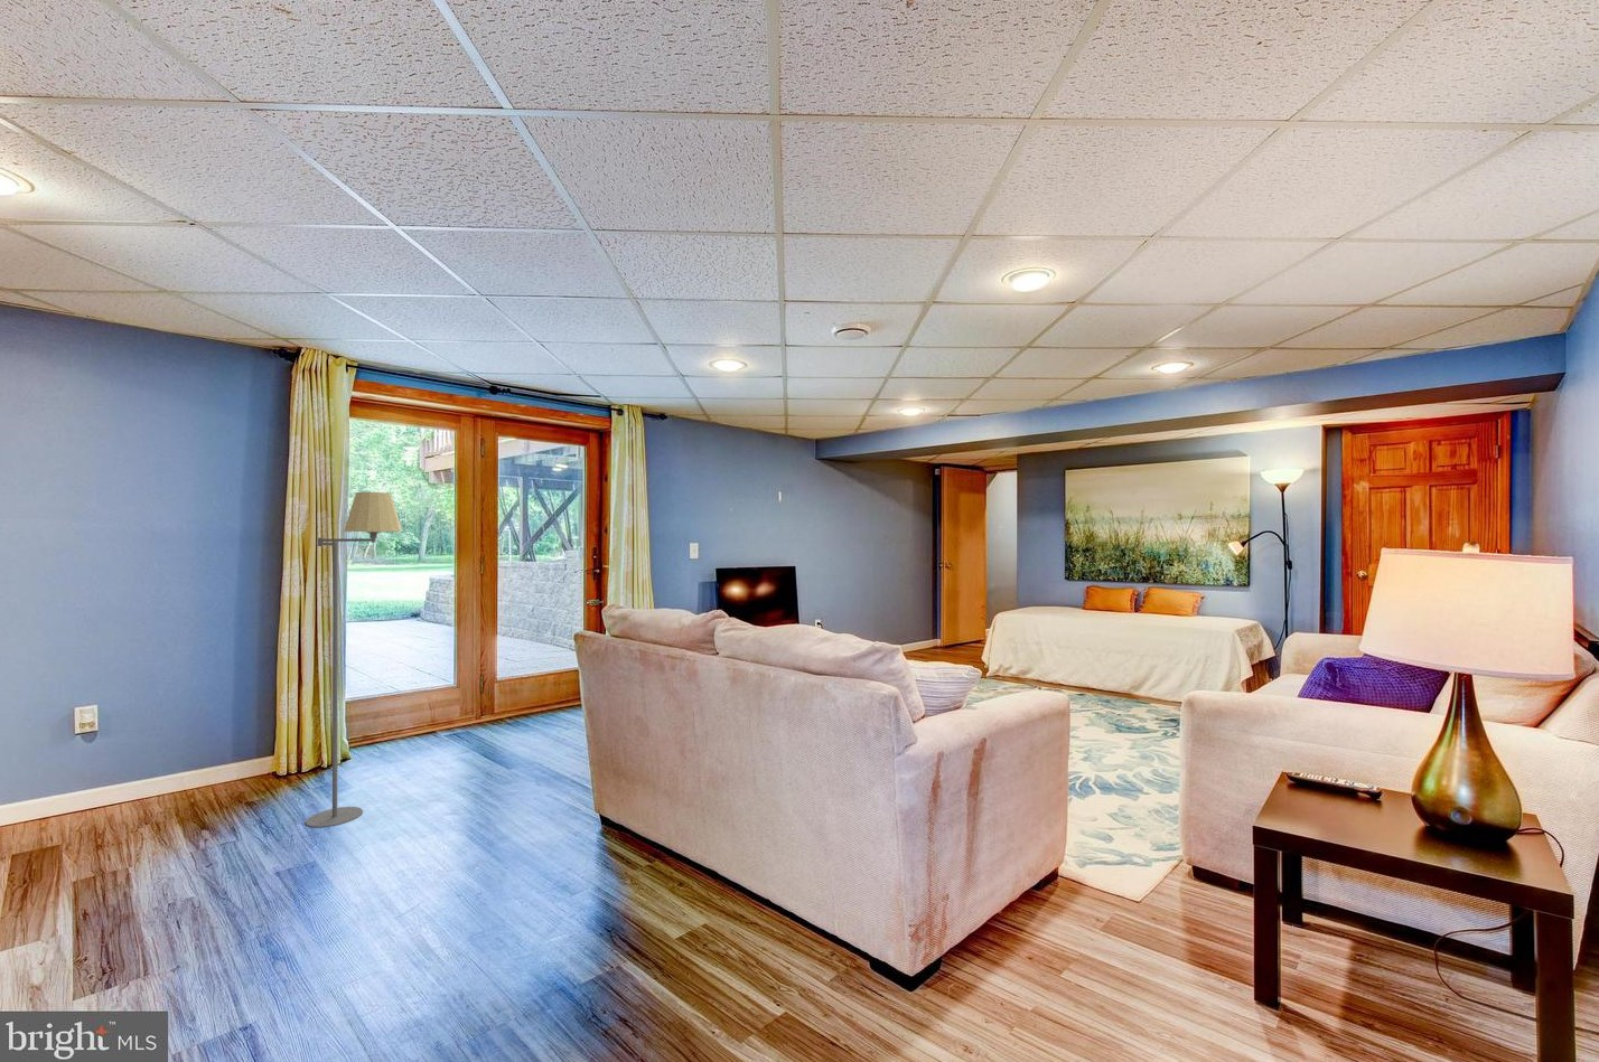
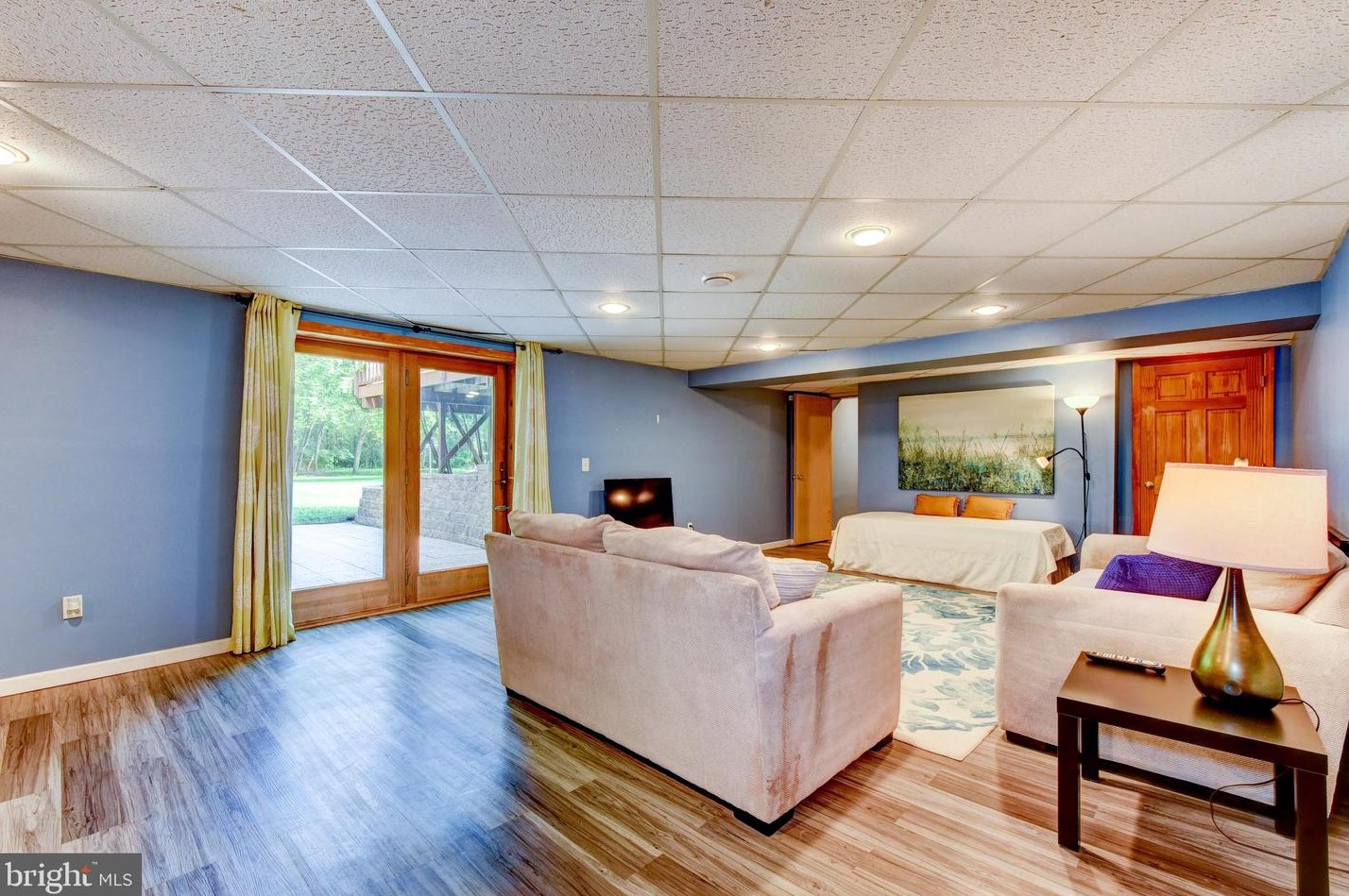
- floor lamp (337, 651)
